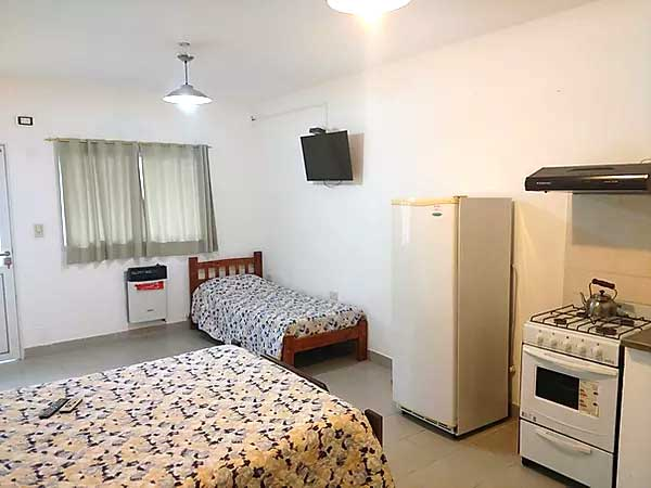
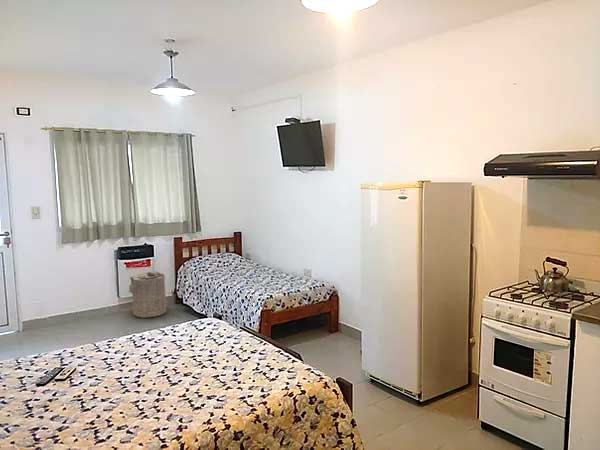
+ laundry hamper (147, 292)
